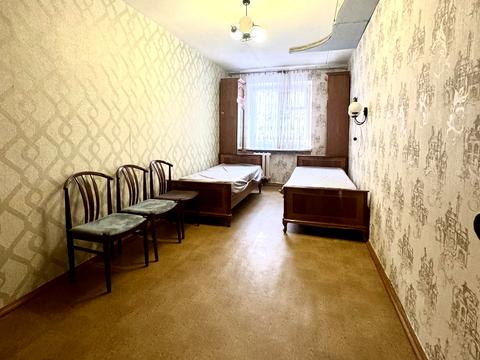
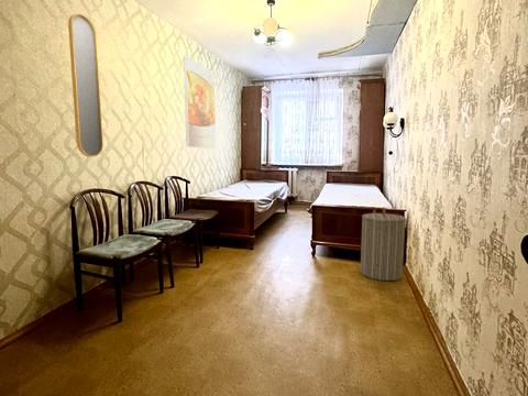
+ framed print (201, 107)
+ home mirror (86, 87)
+ laundry hamper (382, 240)
